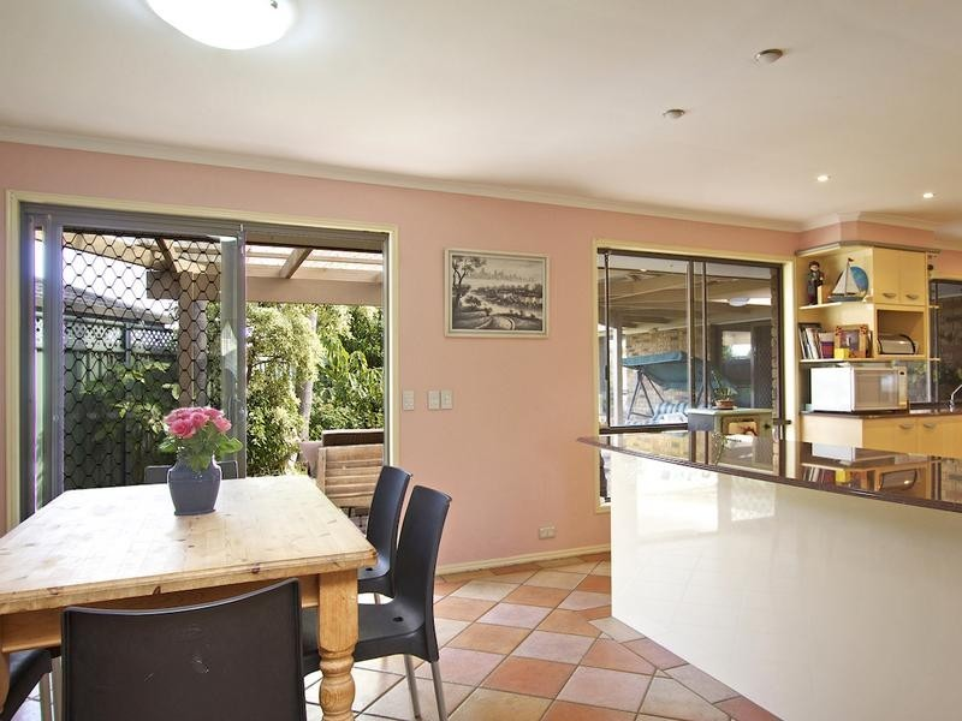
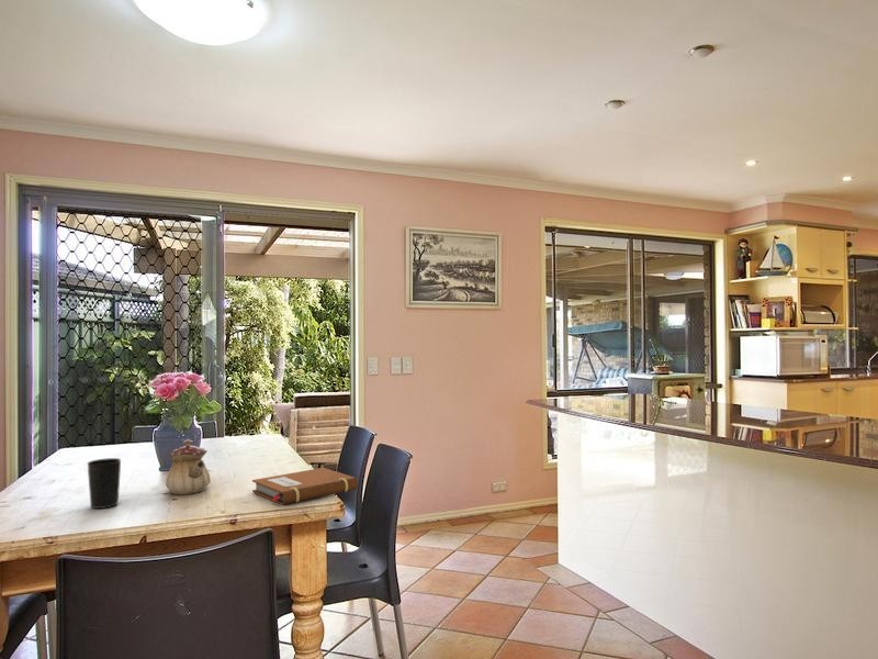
+ cup (104, 482)
+ notebook (303, 485)
+ teapot (187, 463)
